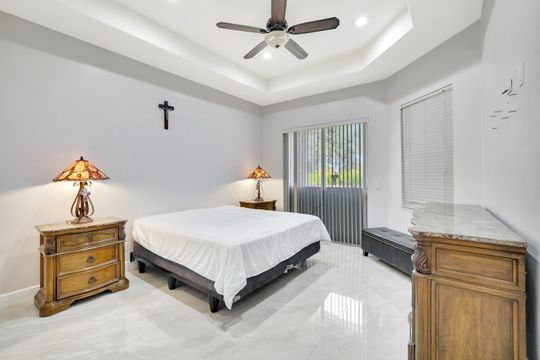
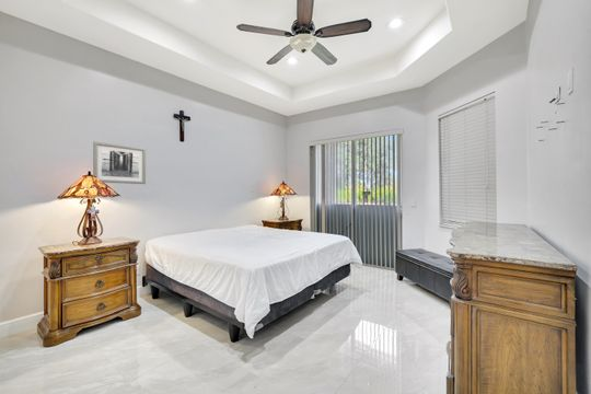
+ wall art (120, 164)
